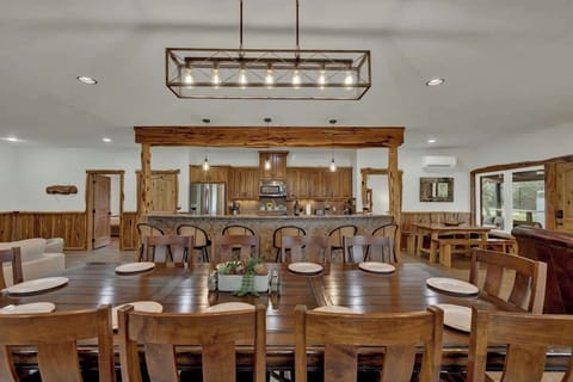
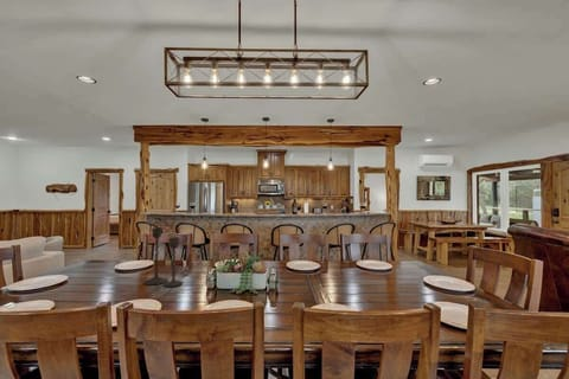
+ candlestick (158, 253)
